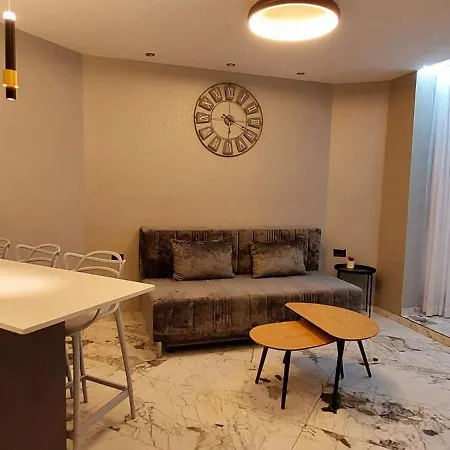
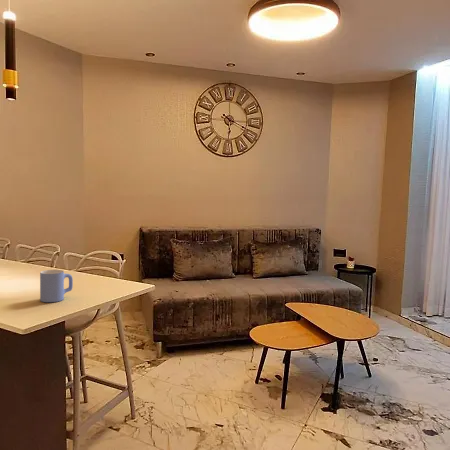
+ mug (57, 285)
